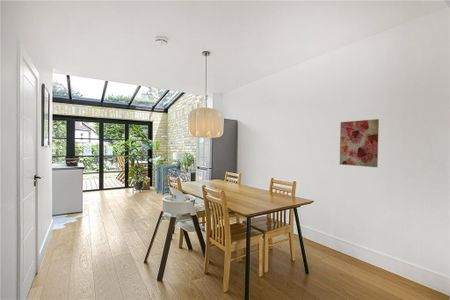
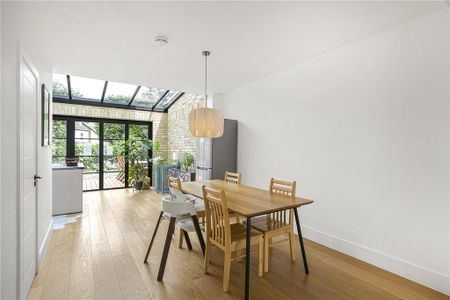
- wall art (357, 143)
